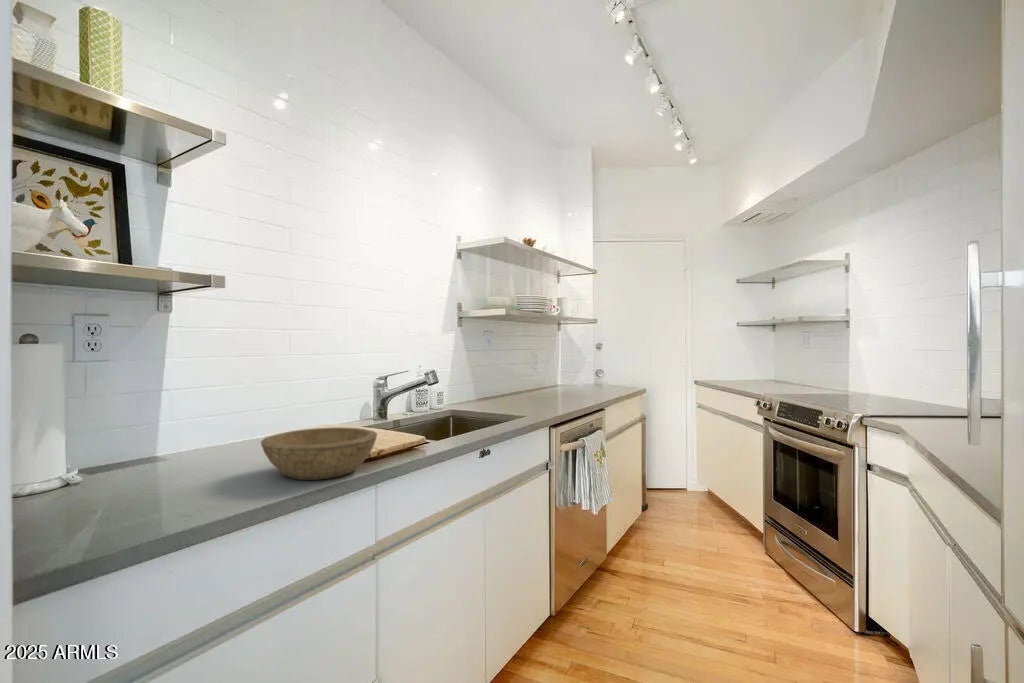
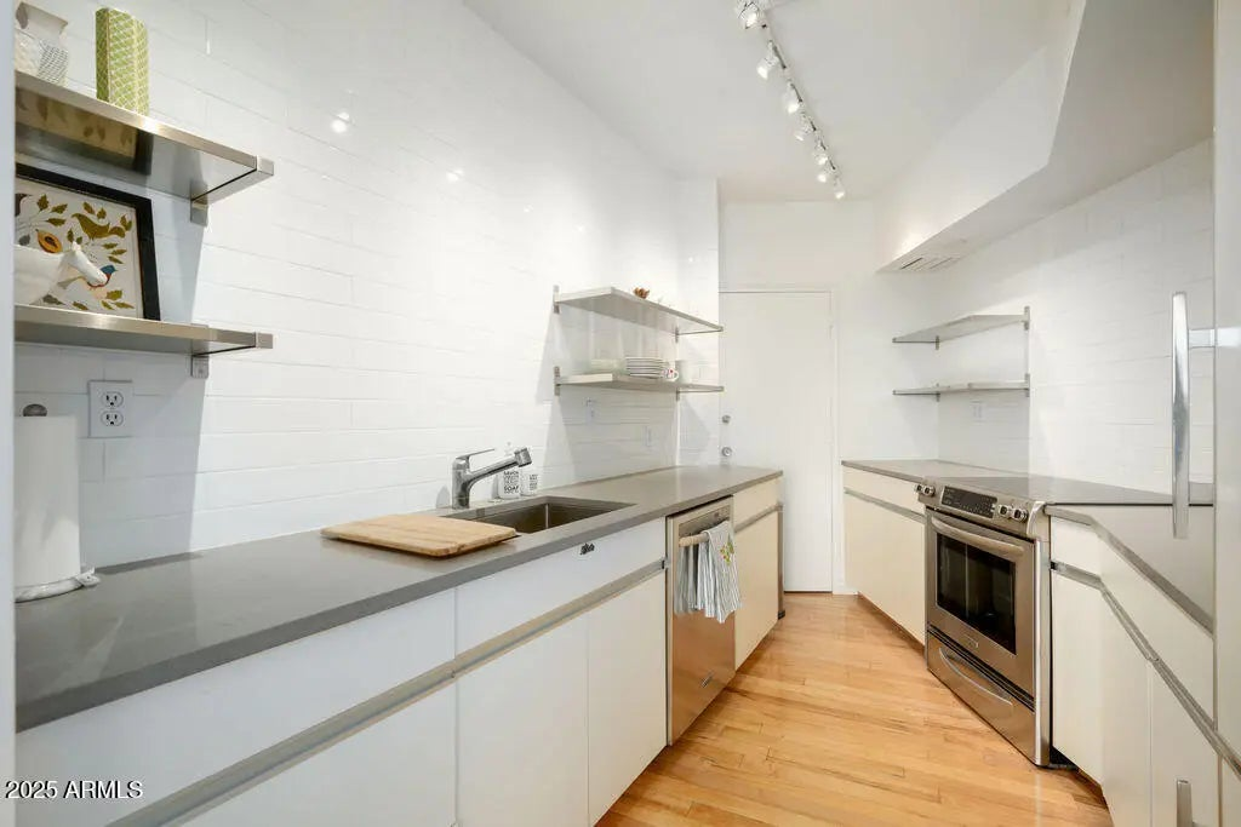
- bowl (321, 453)
